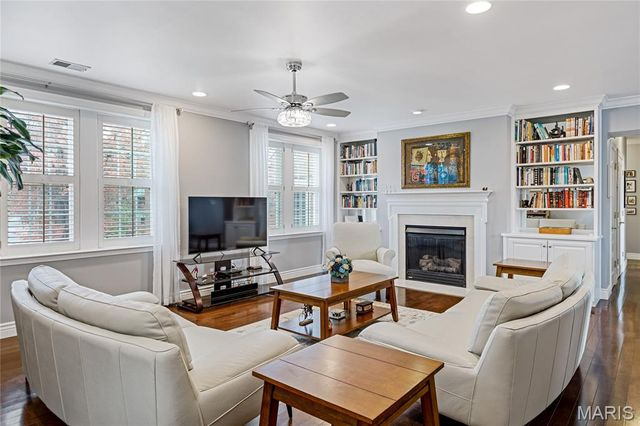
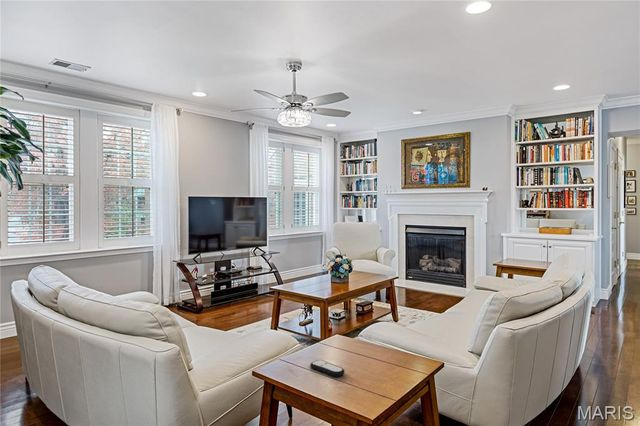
+ remote control (327, 367)
